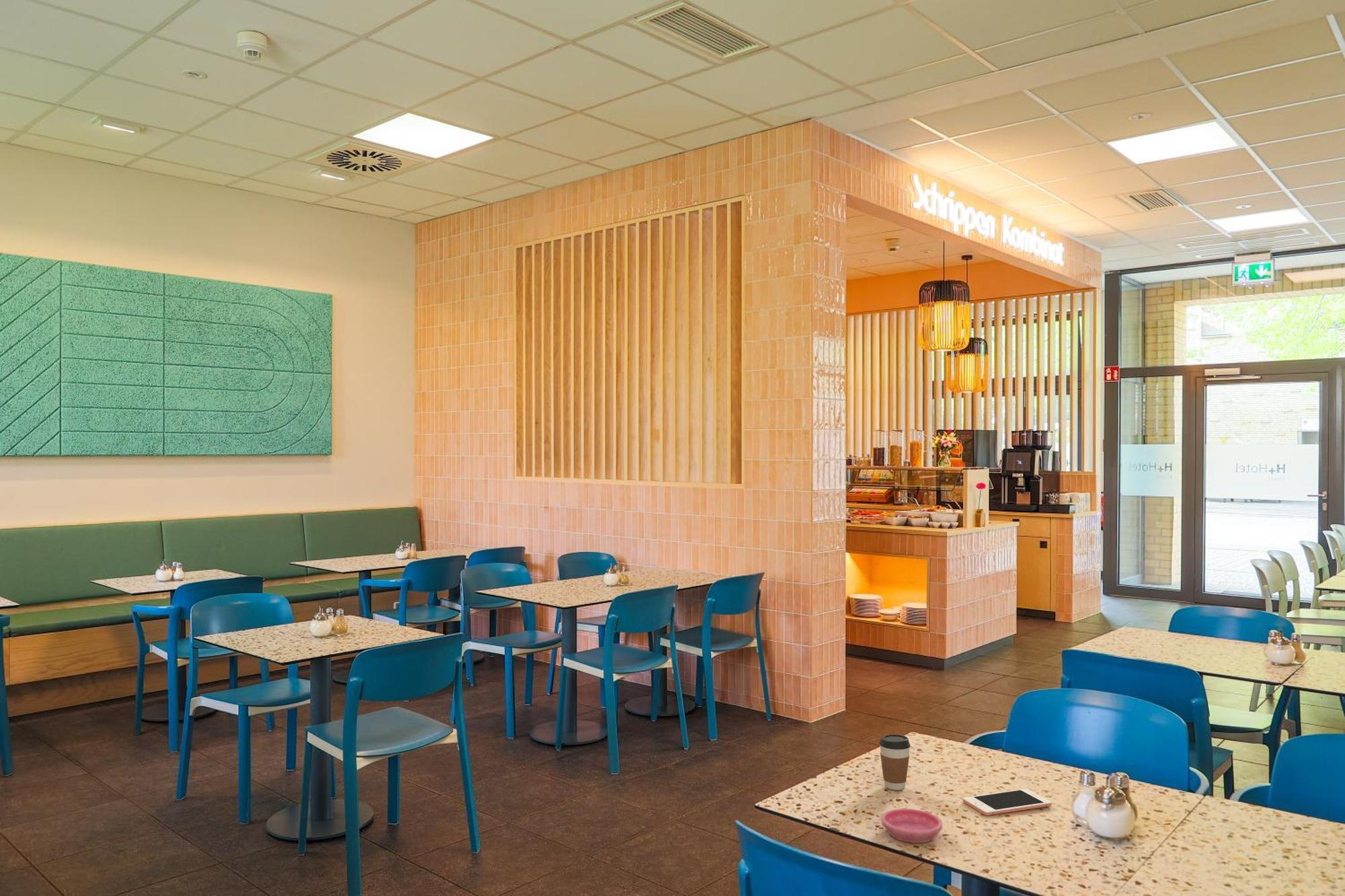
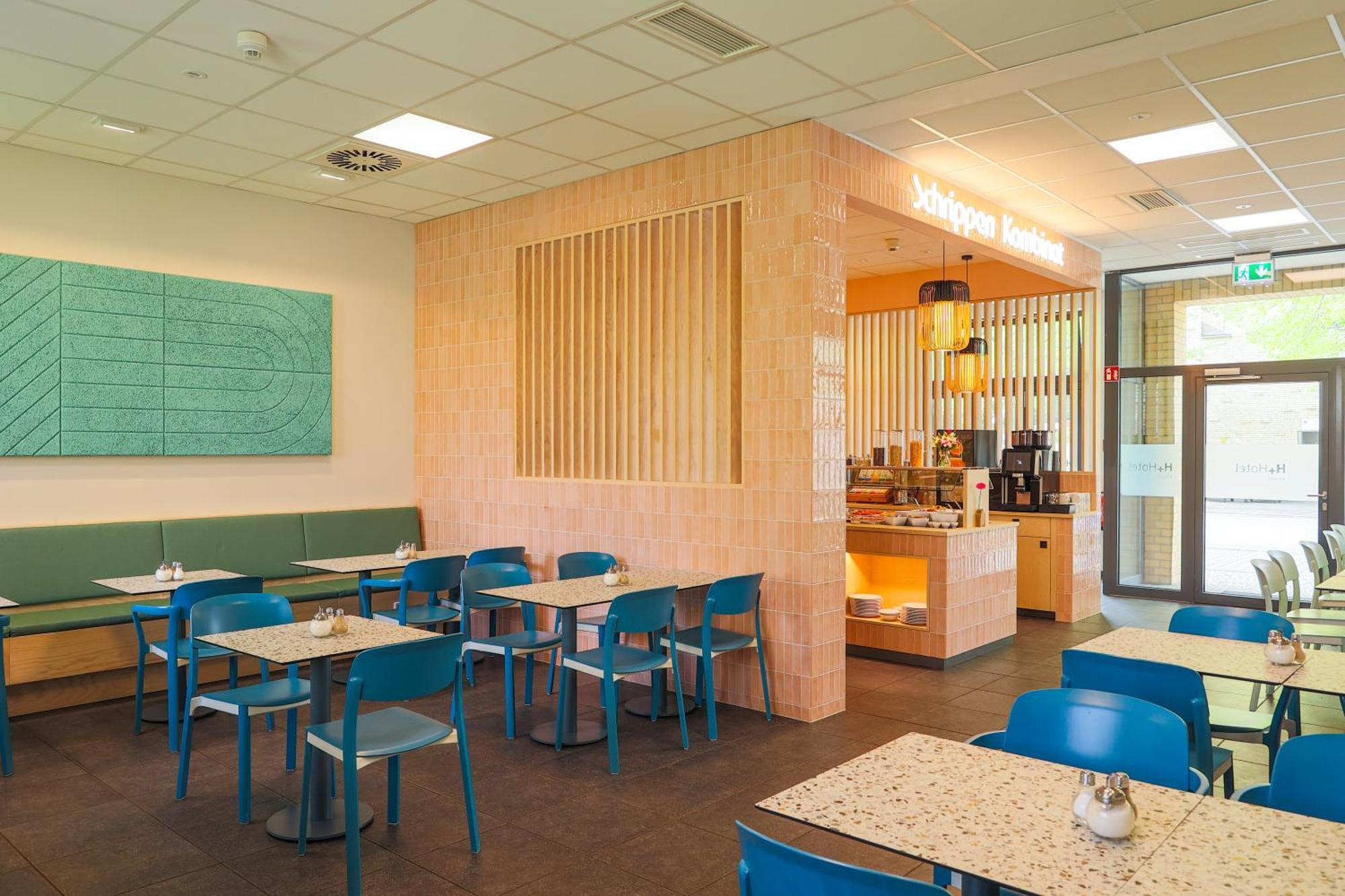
- coffee cup (894, 762)
- cell phone (1007, 802)
- saucer (911, 826)
